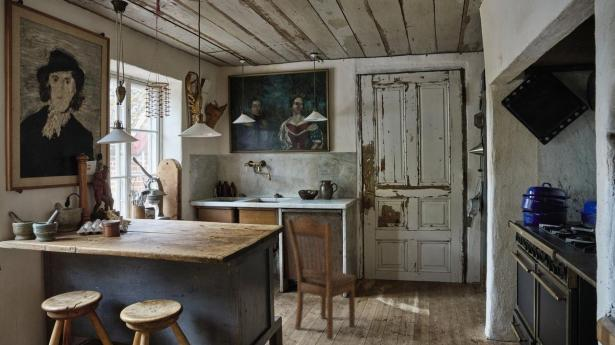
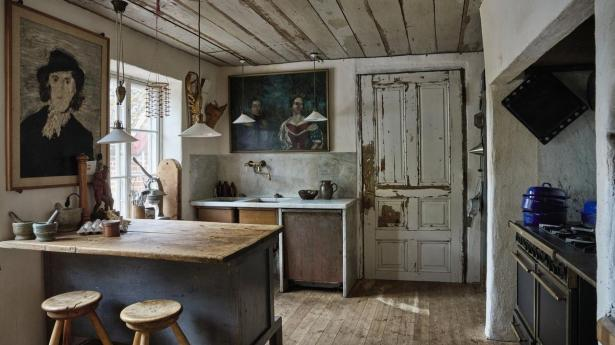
- dining chair (324, 271)
